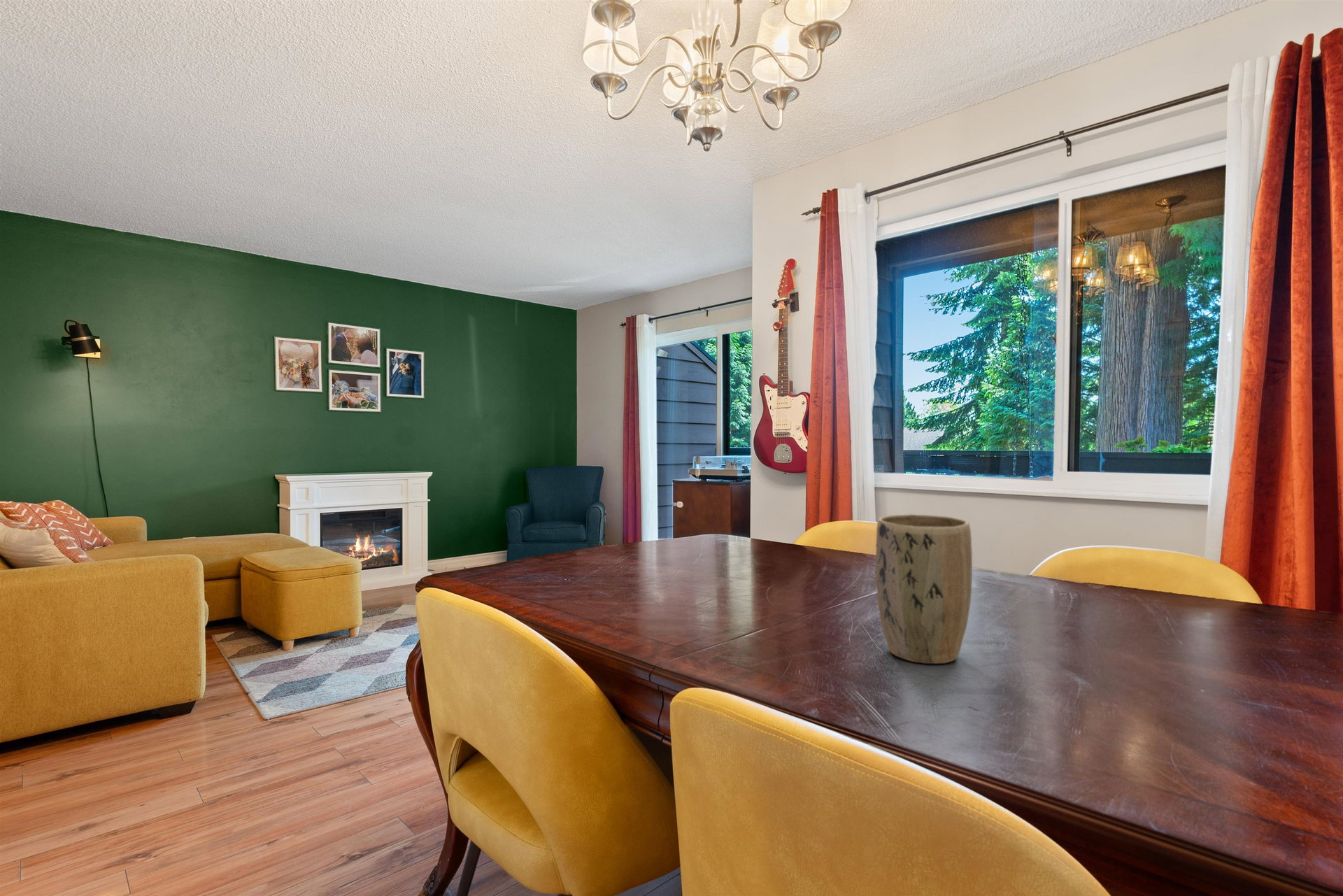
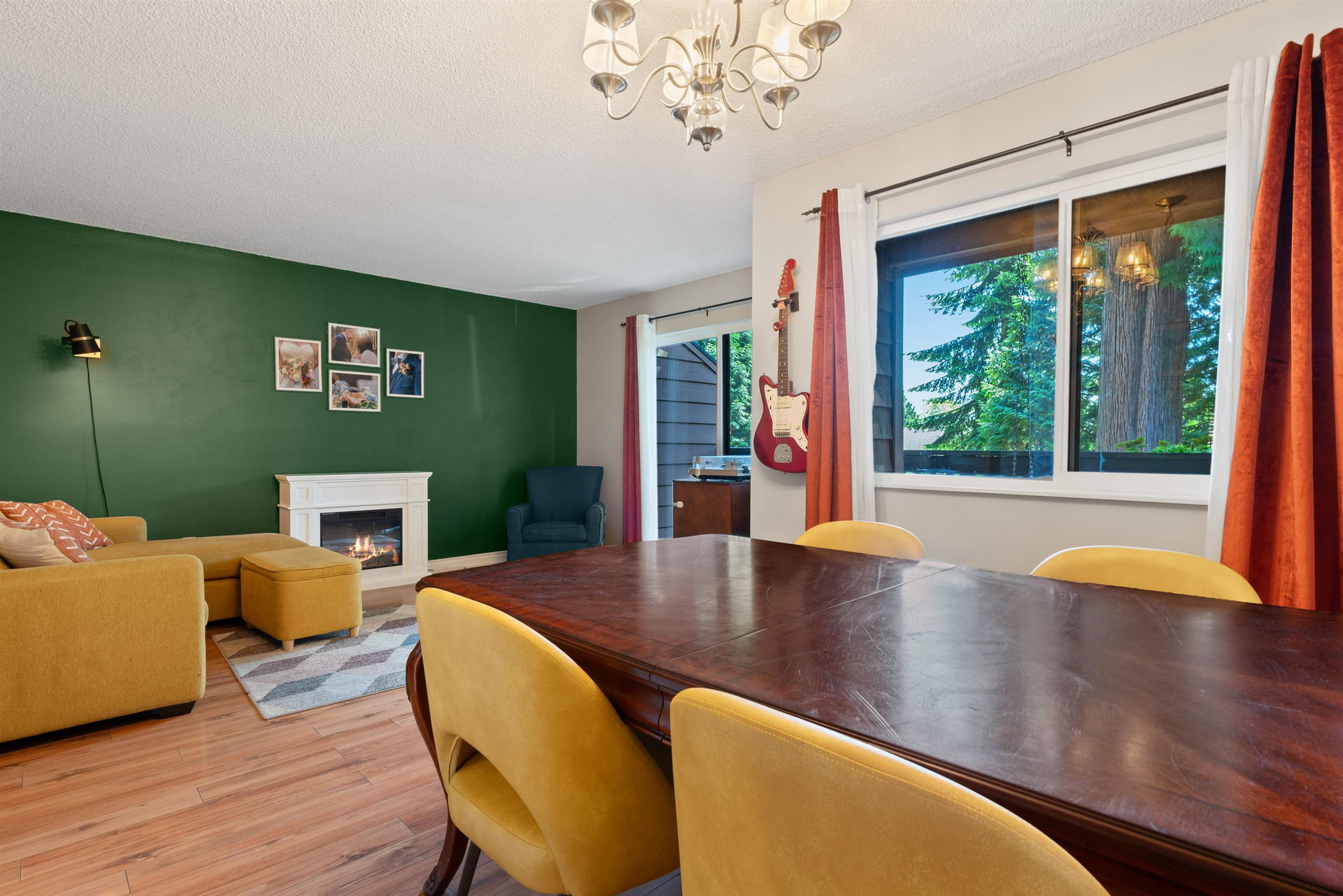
- plant pot (923, 586)
